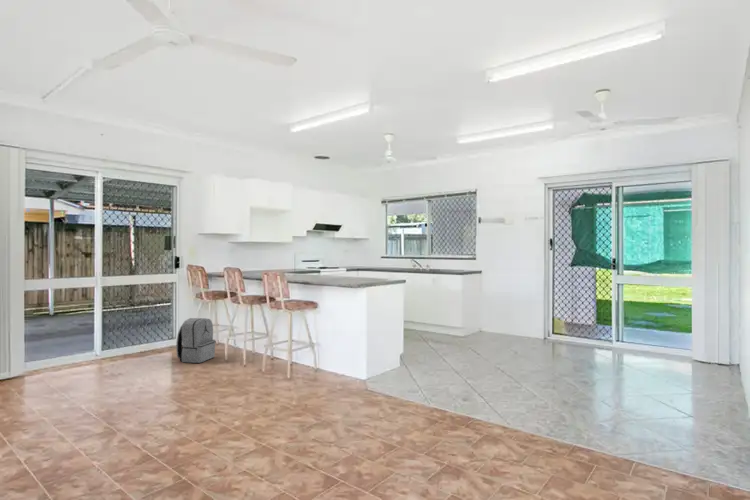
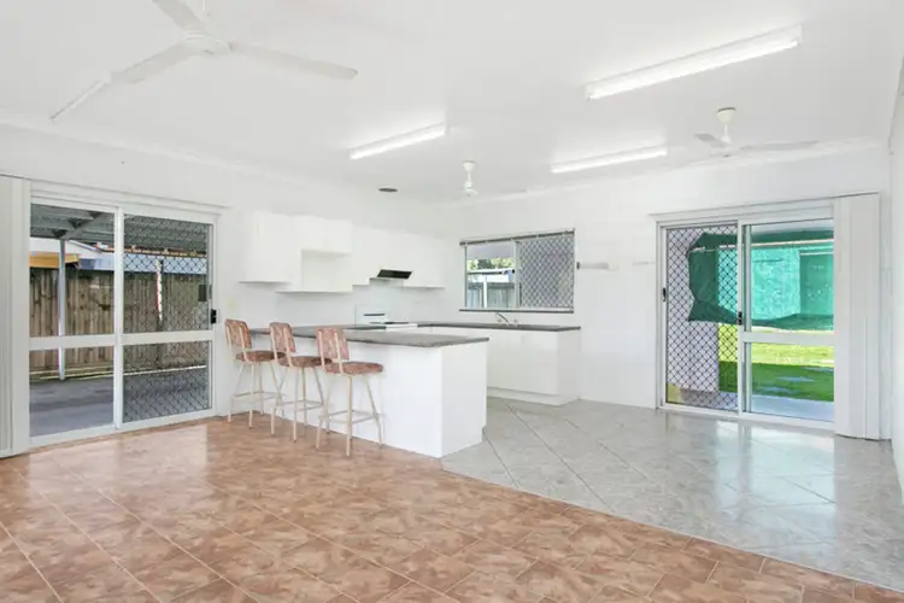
- backpack (195, 338)
